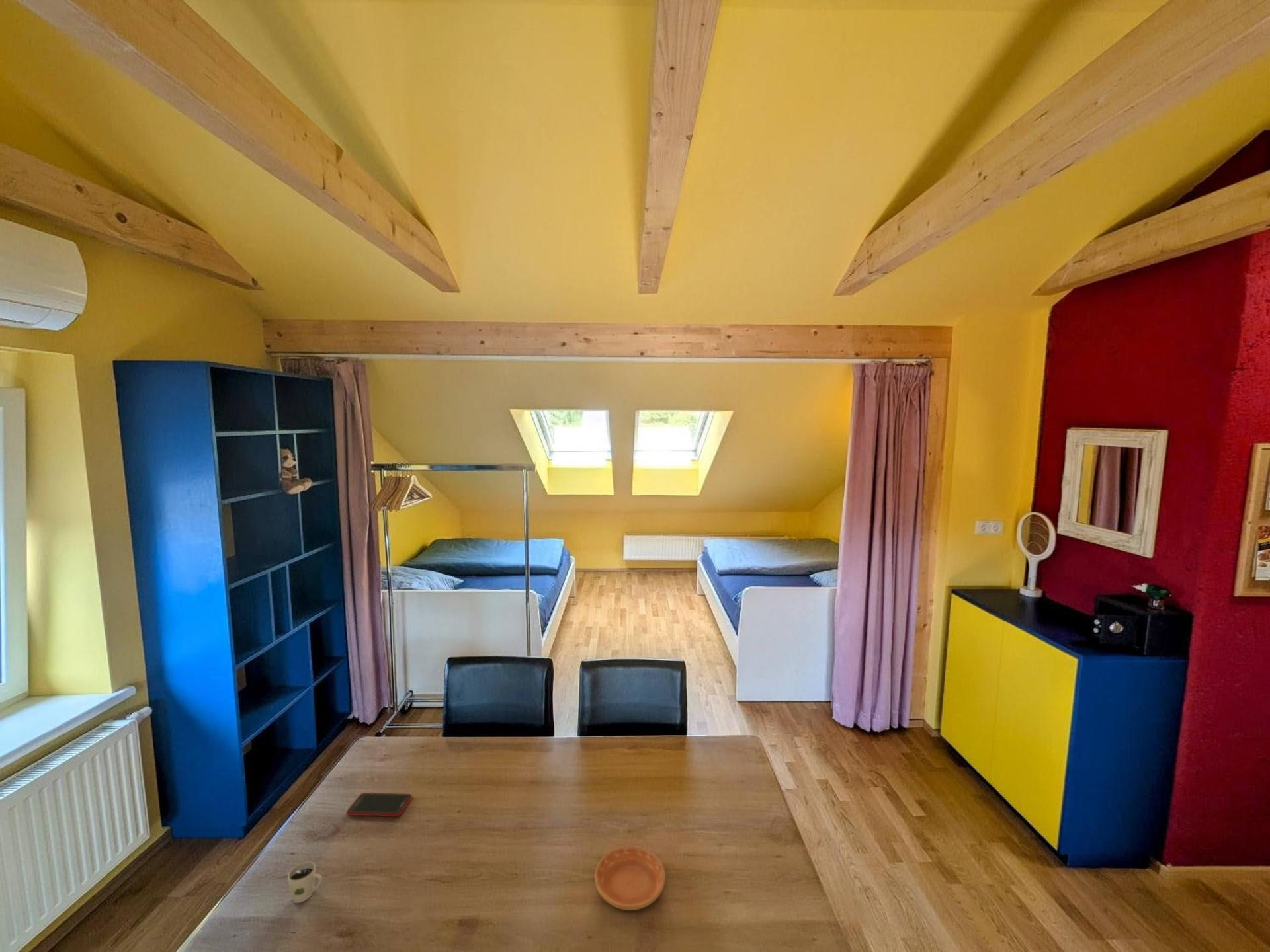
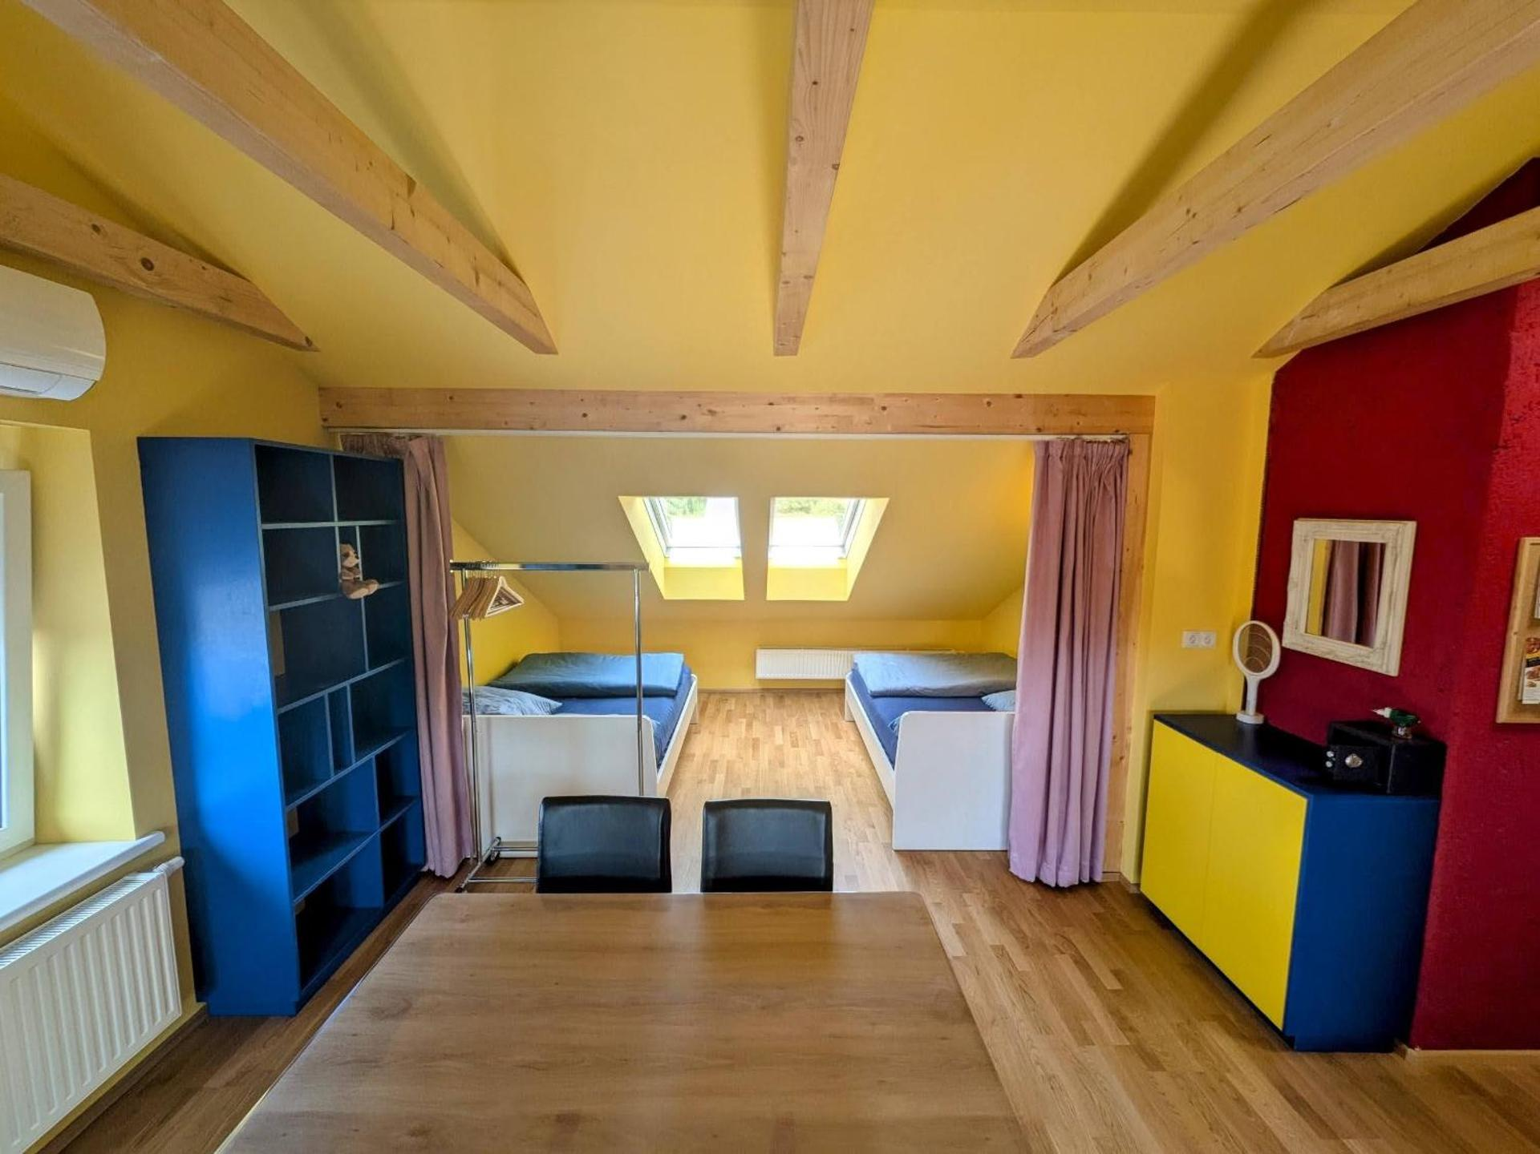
- cell phone (380, 805)
- saucer (630, 879)
- cup (306, 874)
